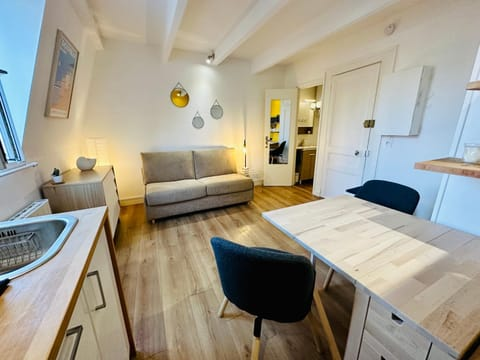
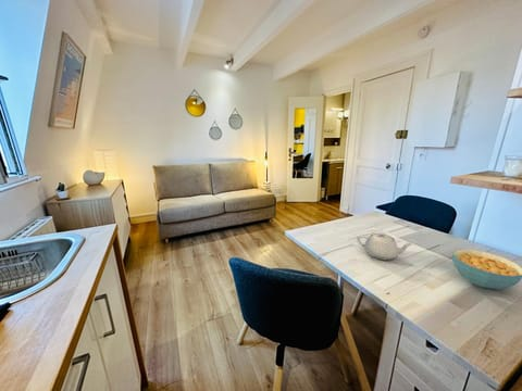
+ teapot (383, 243)
+ cereal bowl (483, 272)
